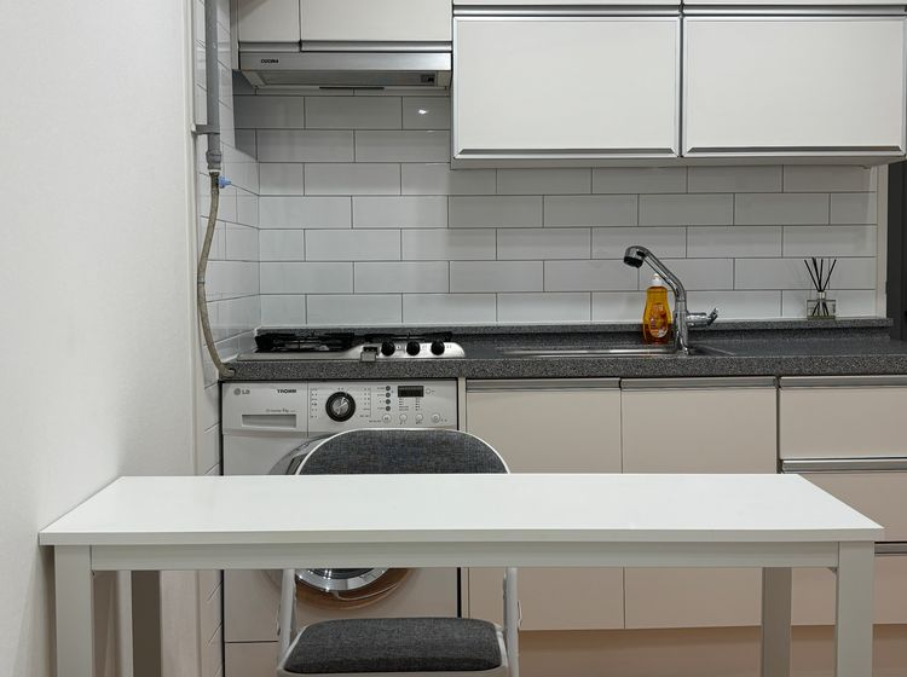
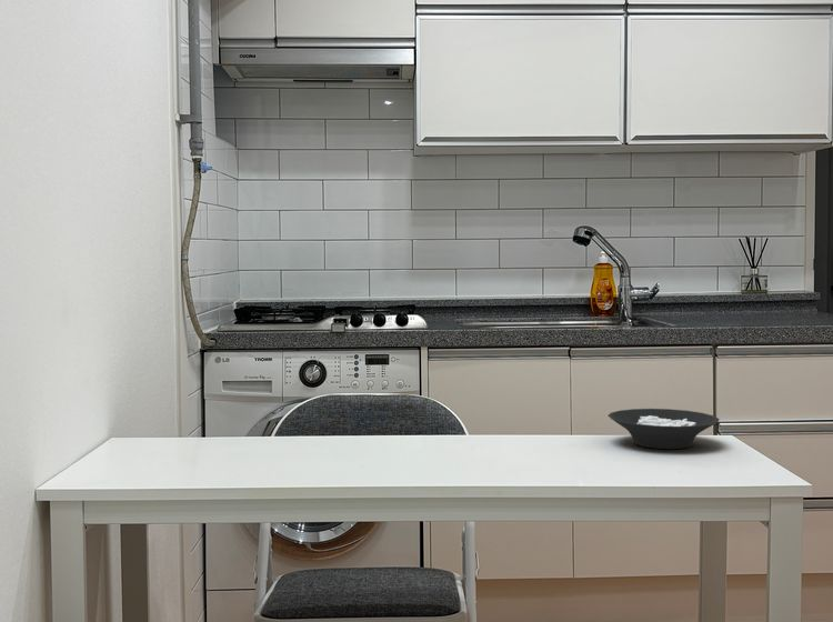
+ cereal bowl (662, 430)
